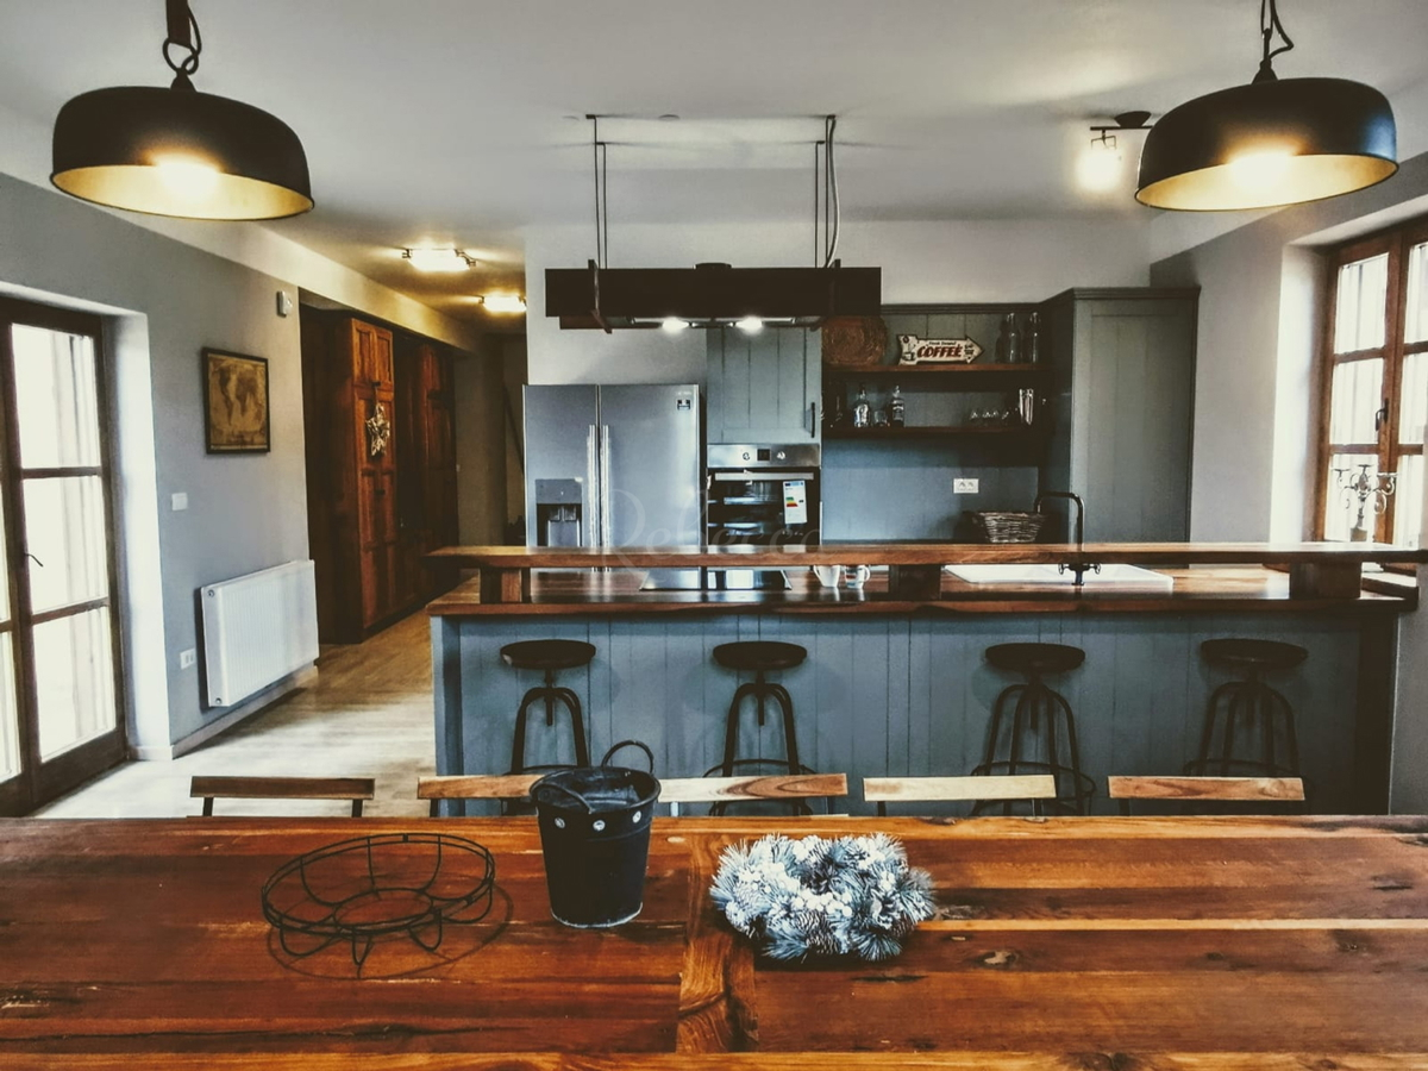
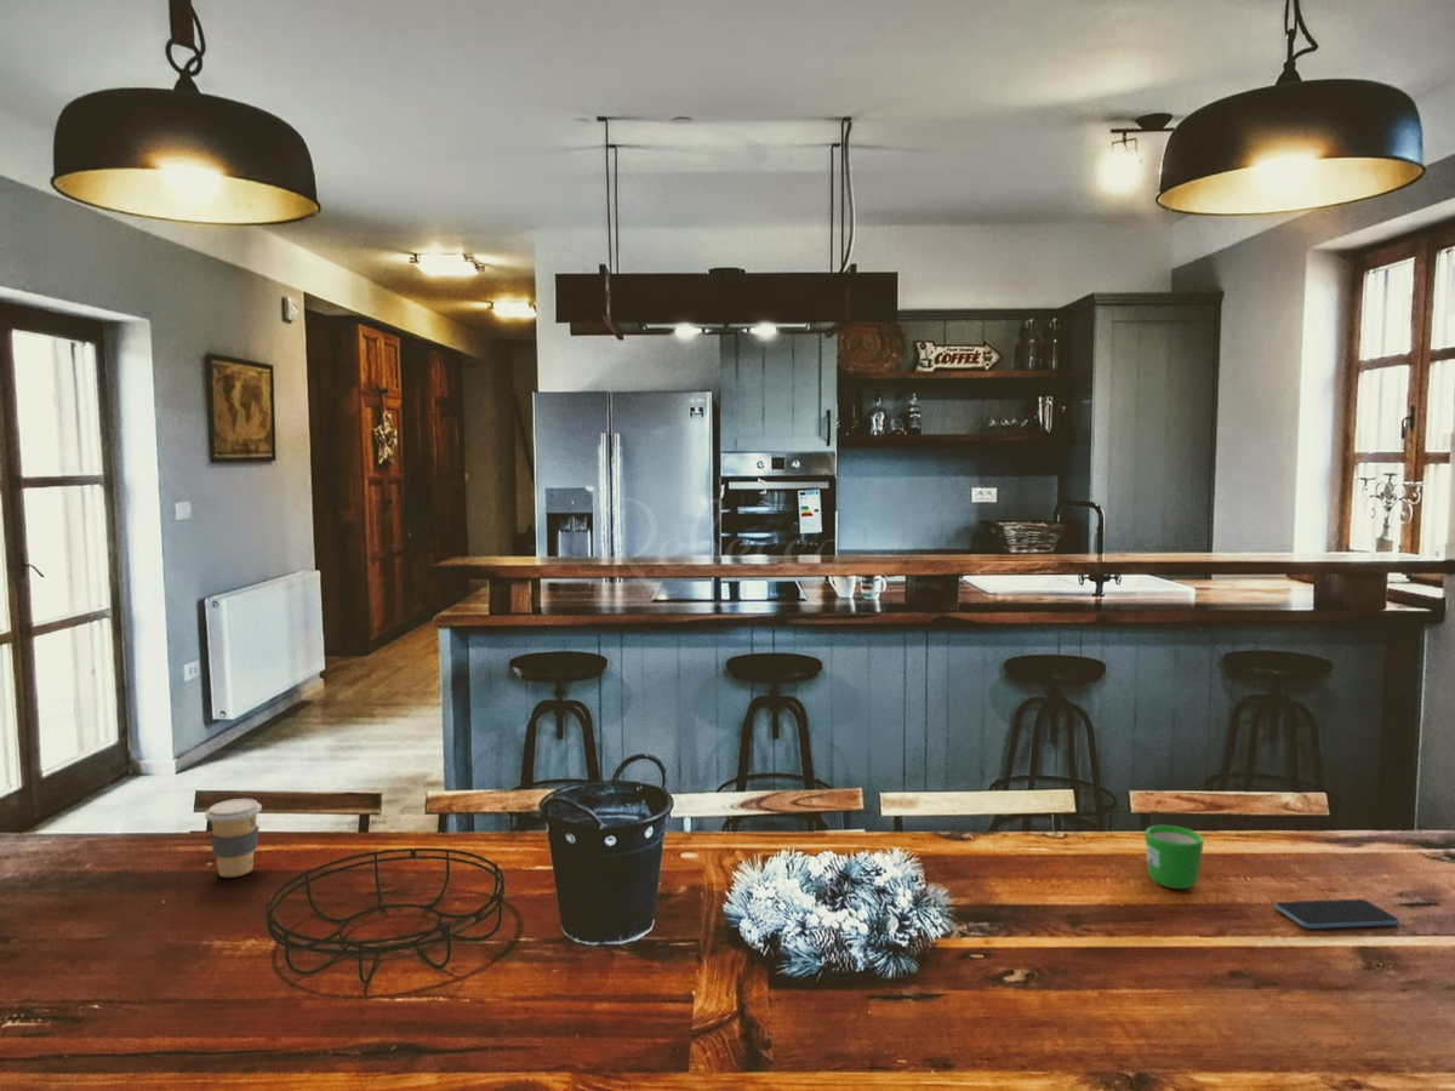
+ mug (1168, 853)
+ smartphone (1335, 913)
+ coffee cup (234, 838)
